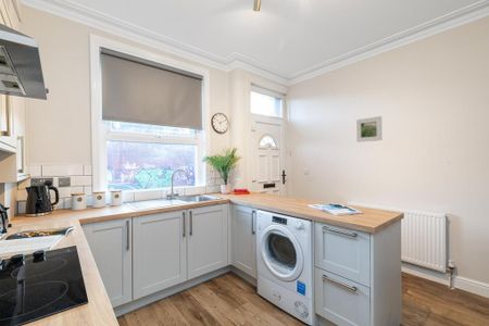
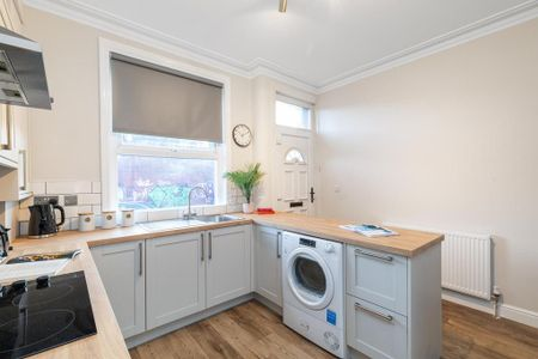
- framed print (368, 129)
